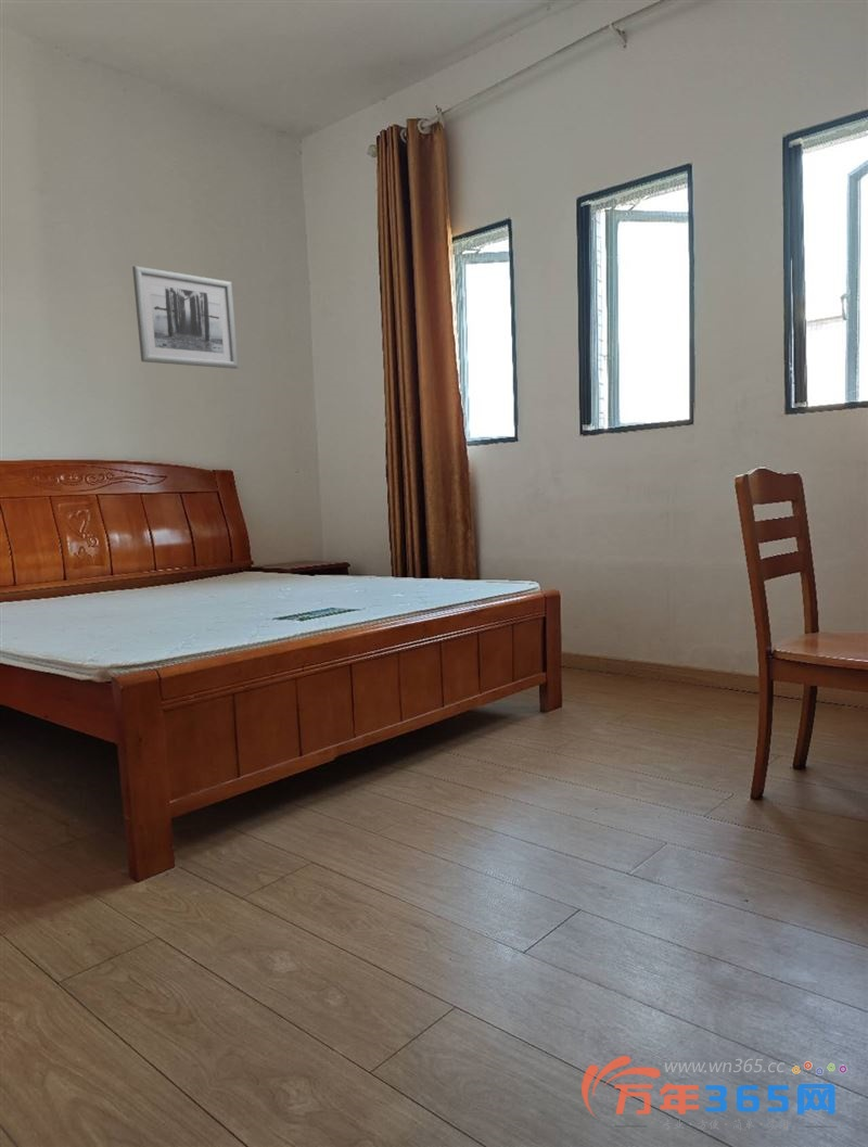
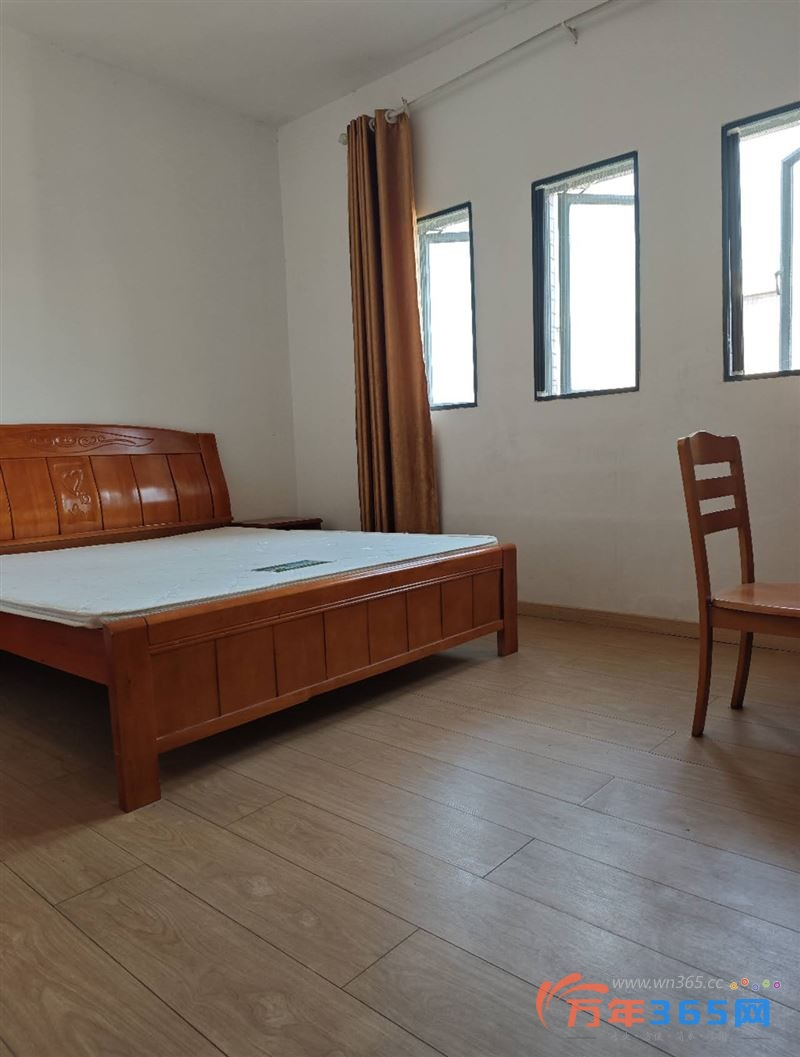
- wall art (188, 320)
